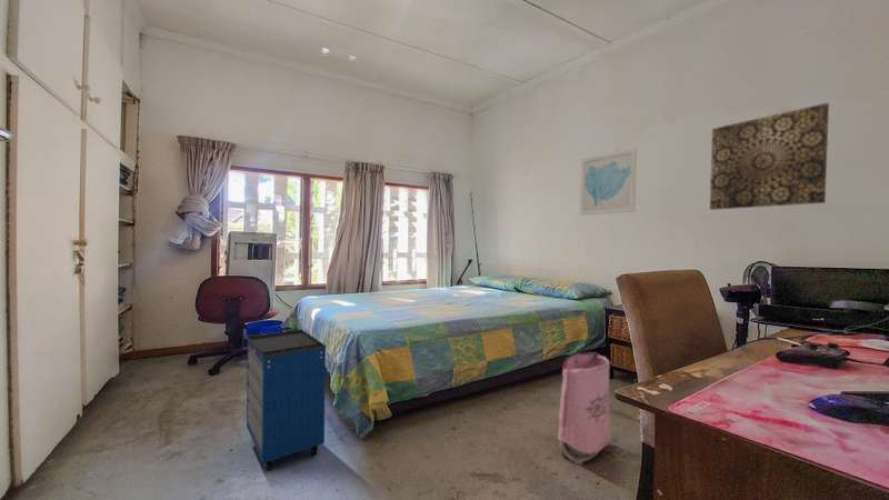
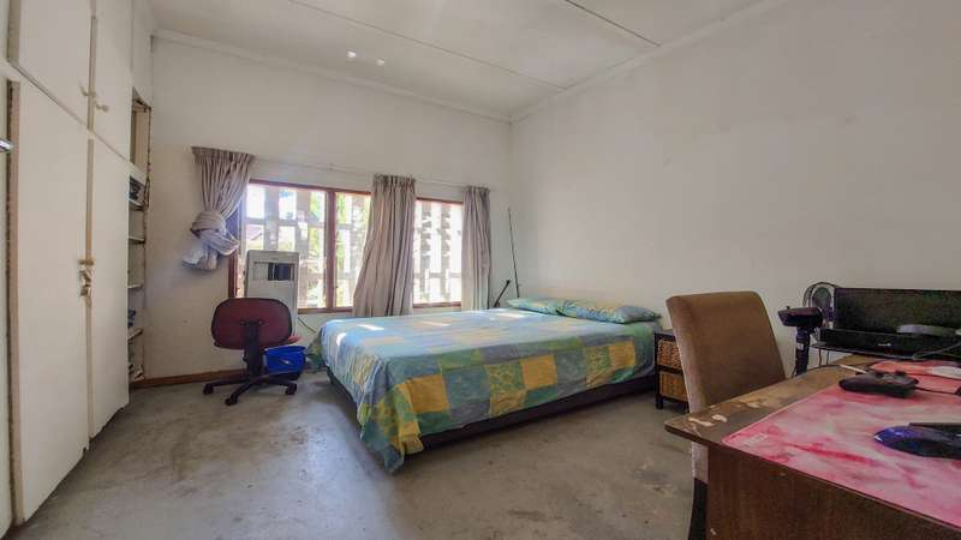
- wall art (606, 183)
- bag (585, 404)
- wall art (762, 161)
- cabinet (283, 392)
